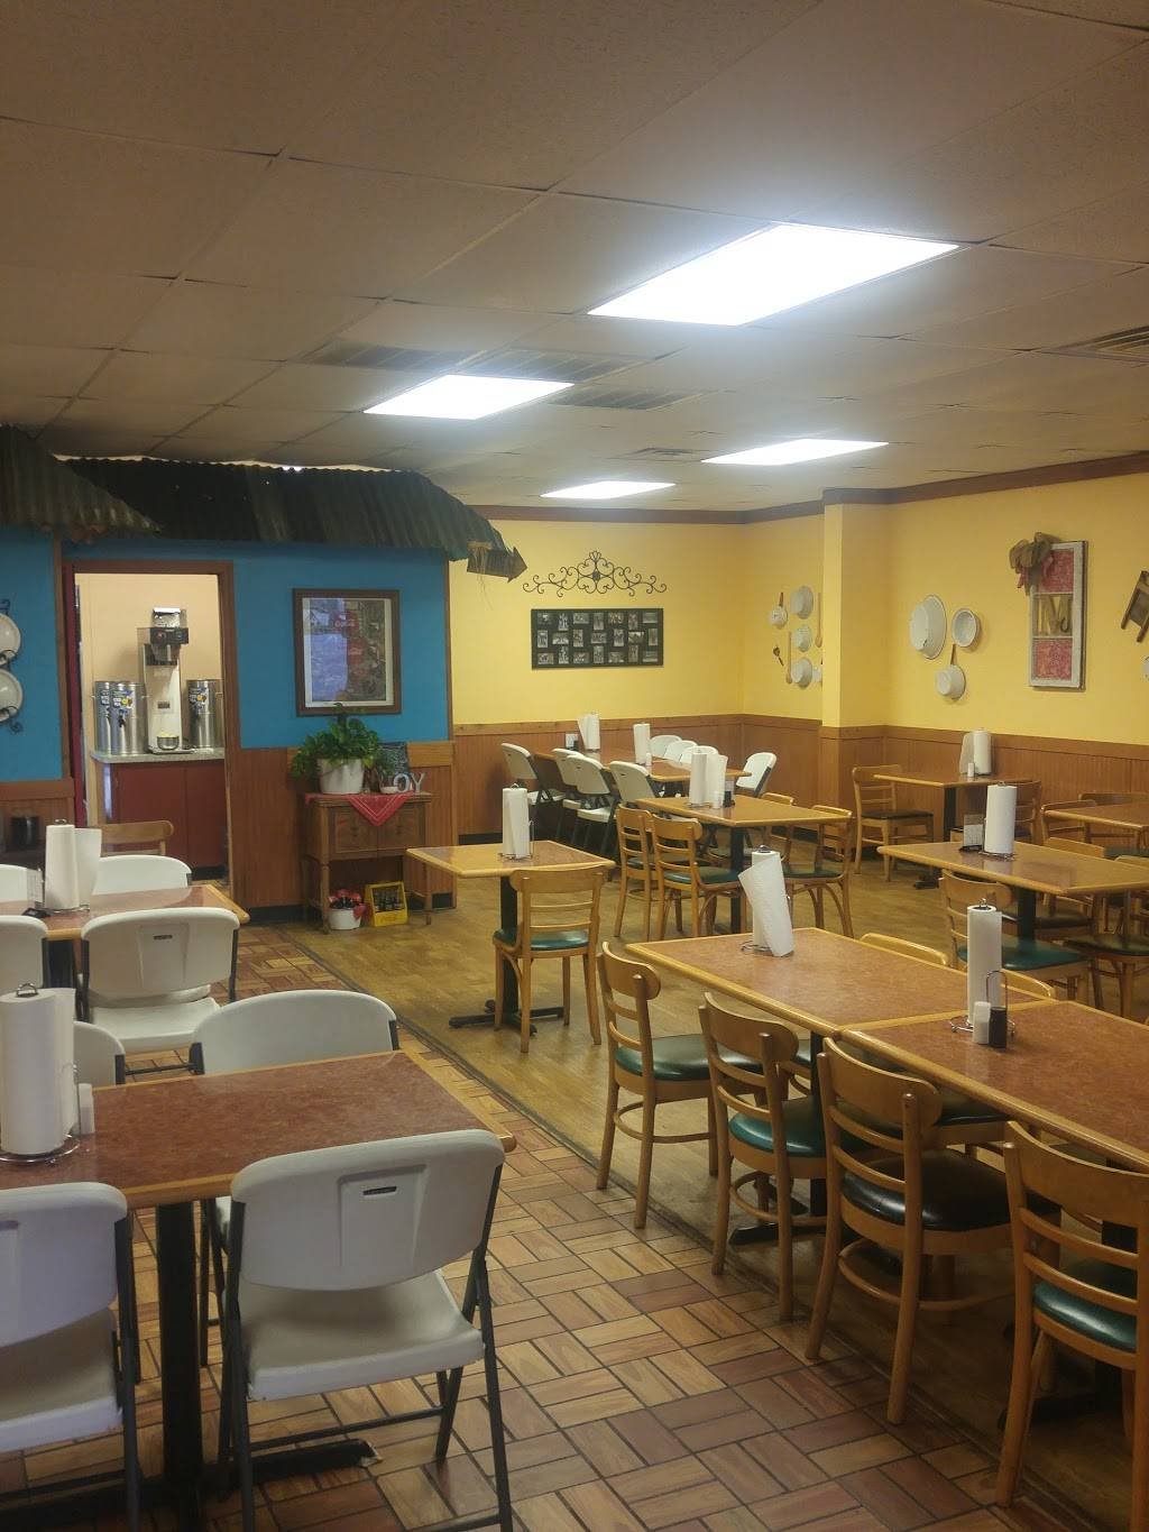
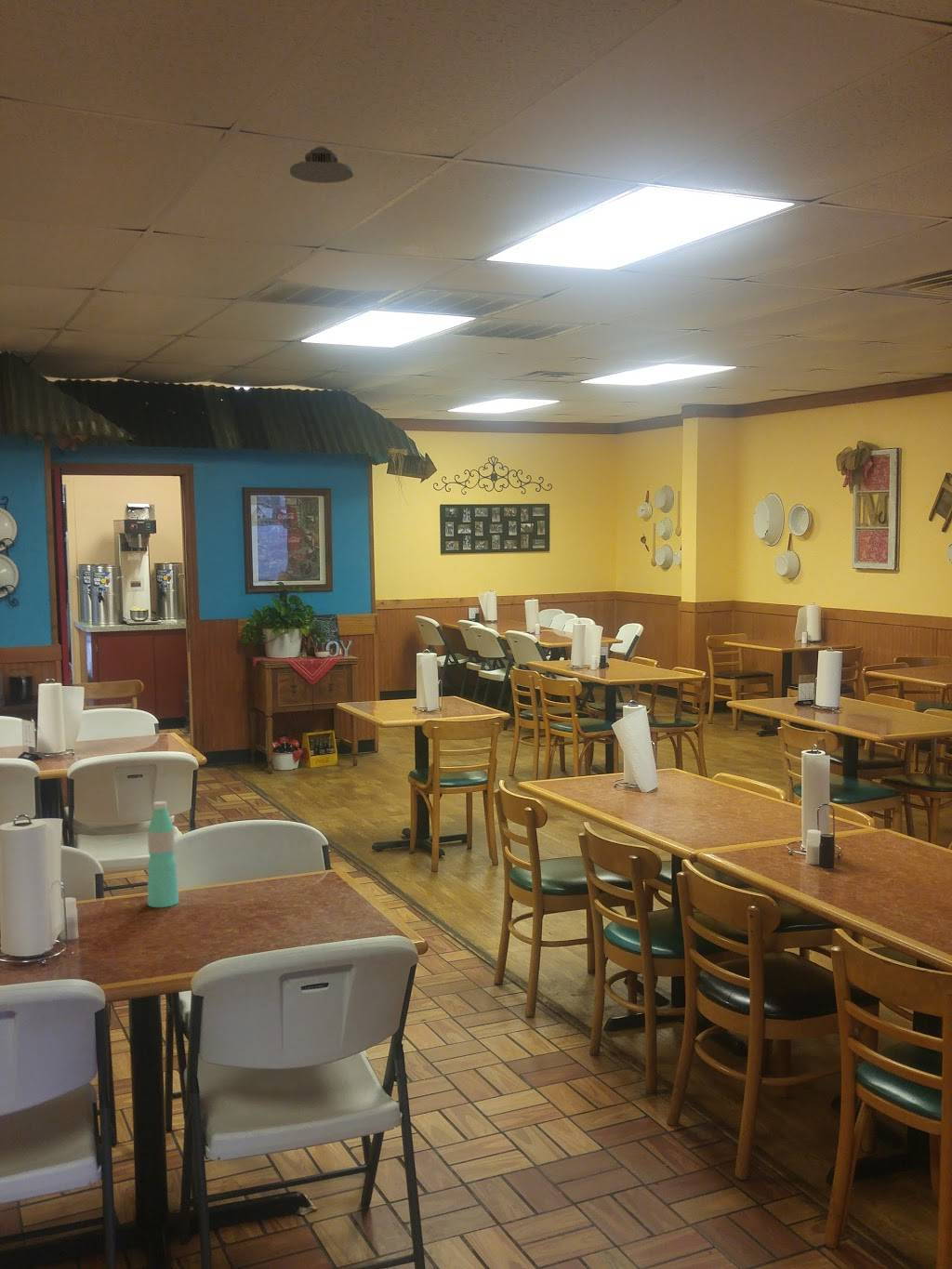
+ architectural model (321, 159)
+ water bottle (161, 853)
